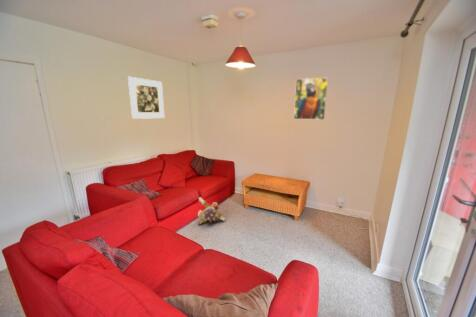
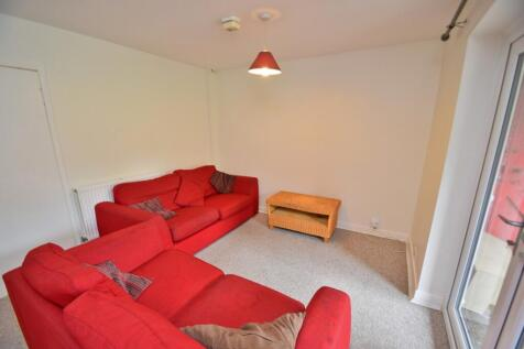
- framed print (147, 99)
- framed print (310, 99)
- plush toy (209, 209)
